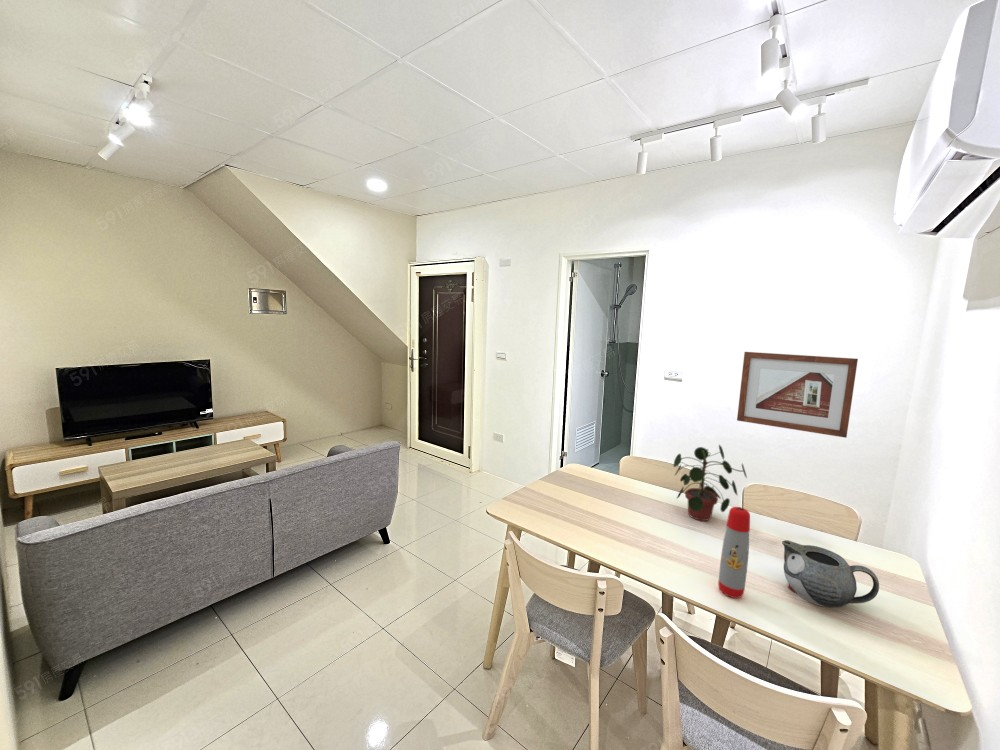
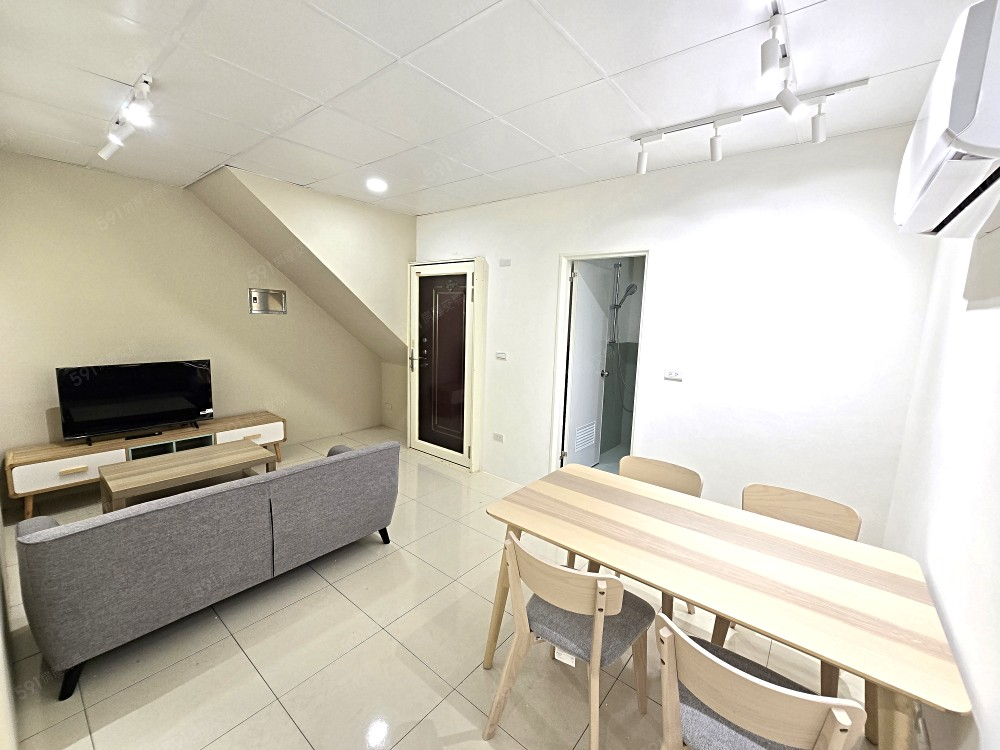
- teapot (825, 575)
- picture frame (792, 392)
- water bottle (735, 550)
- potted plant (709, 478)
